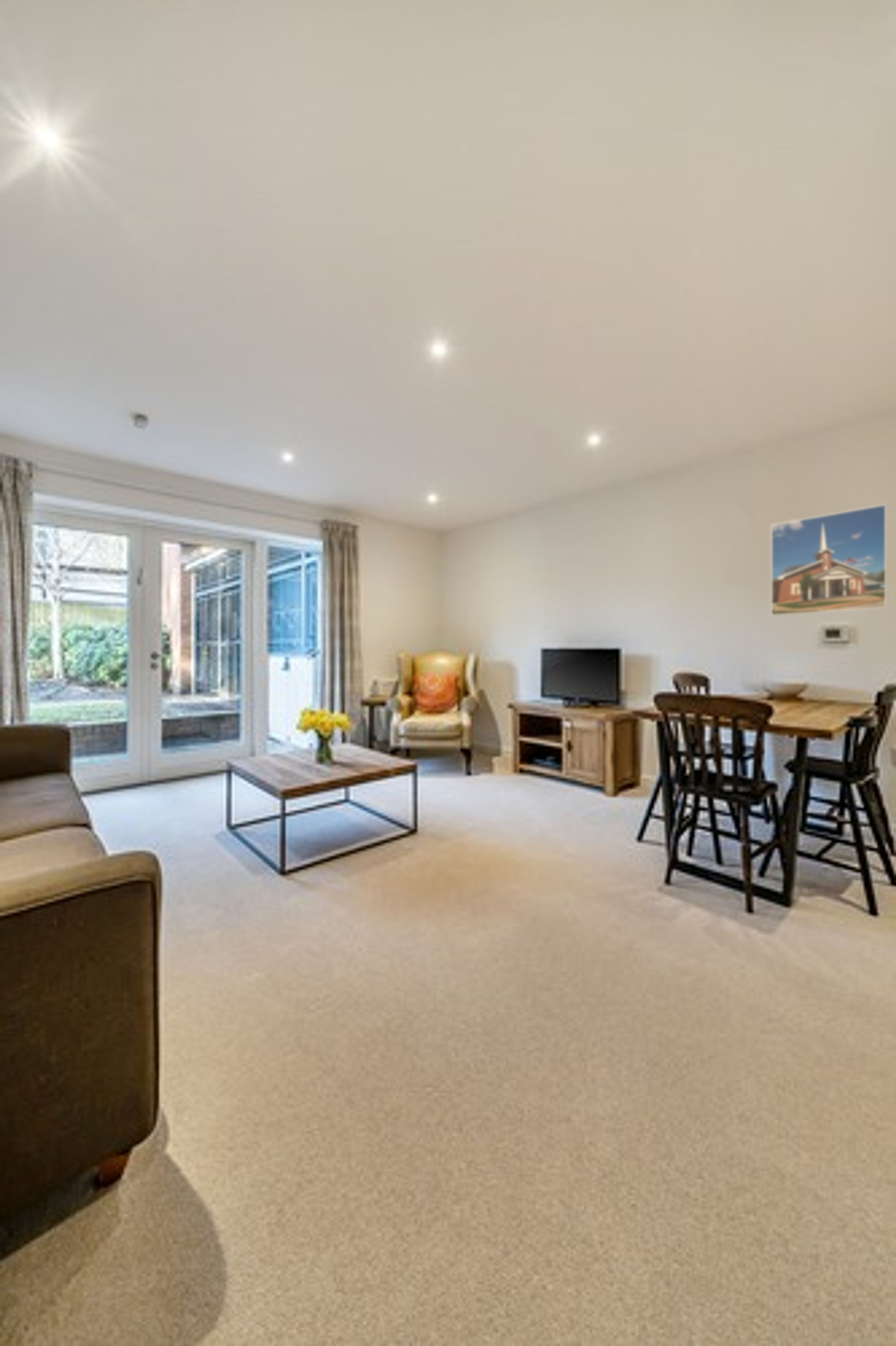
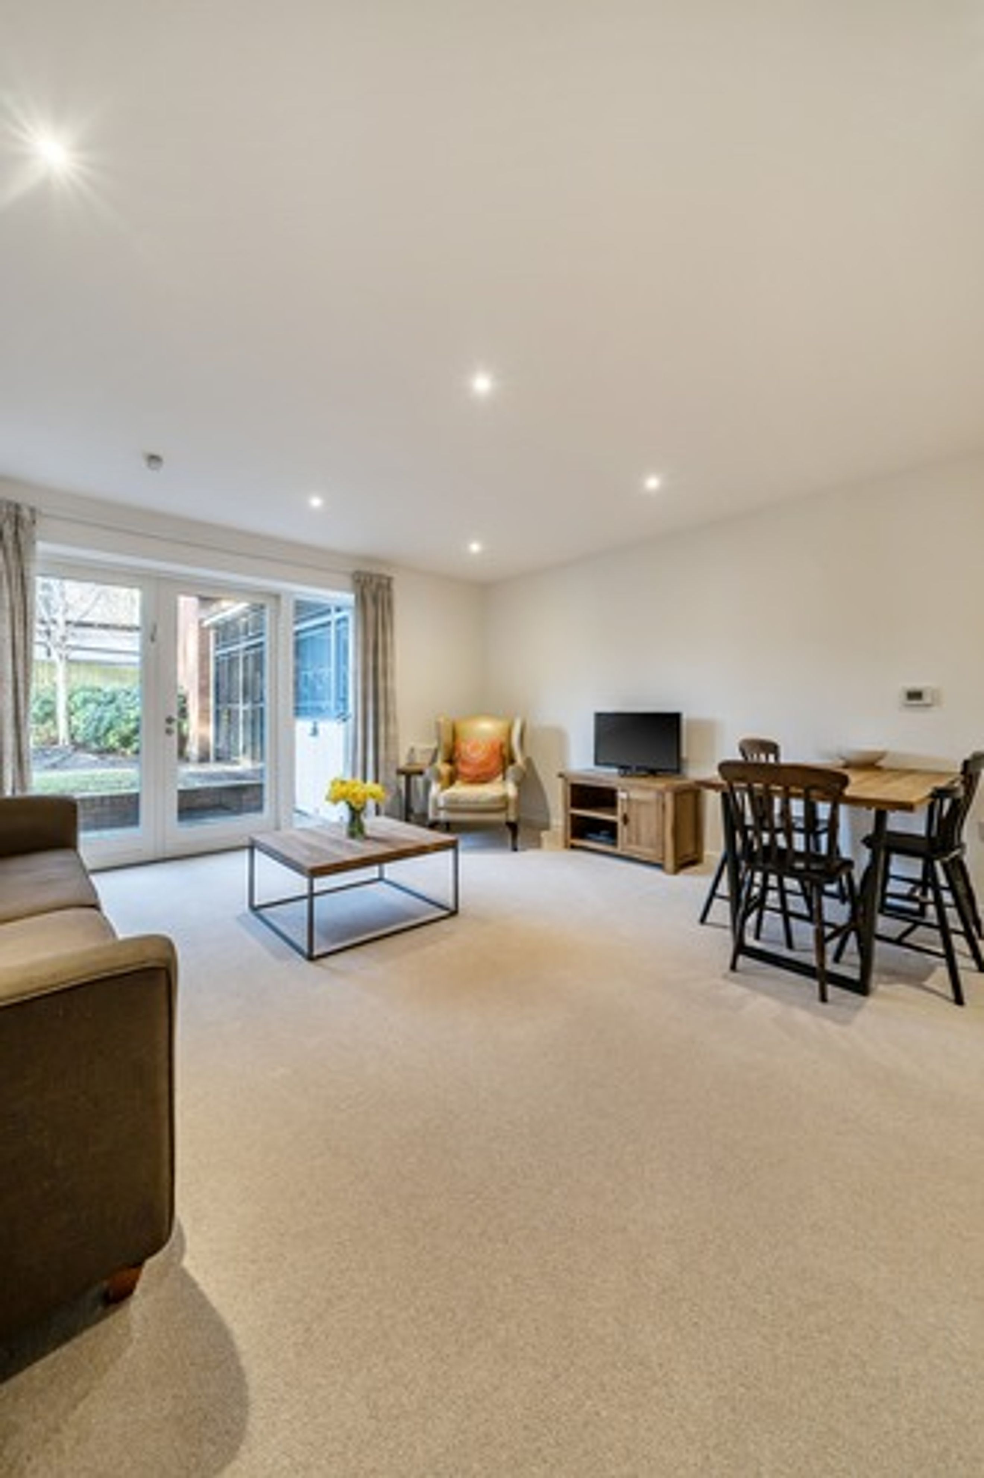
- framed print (825, 564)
